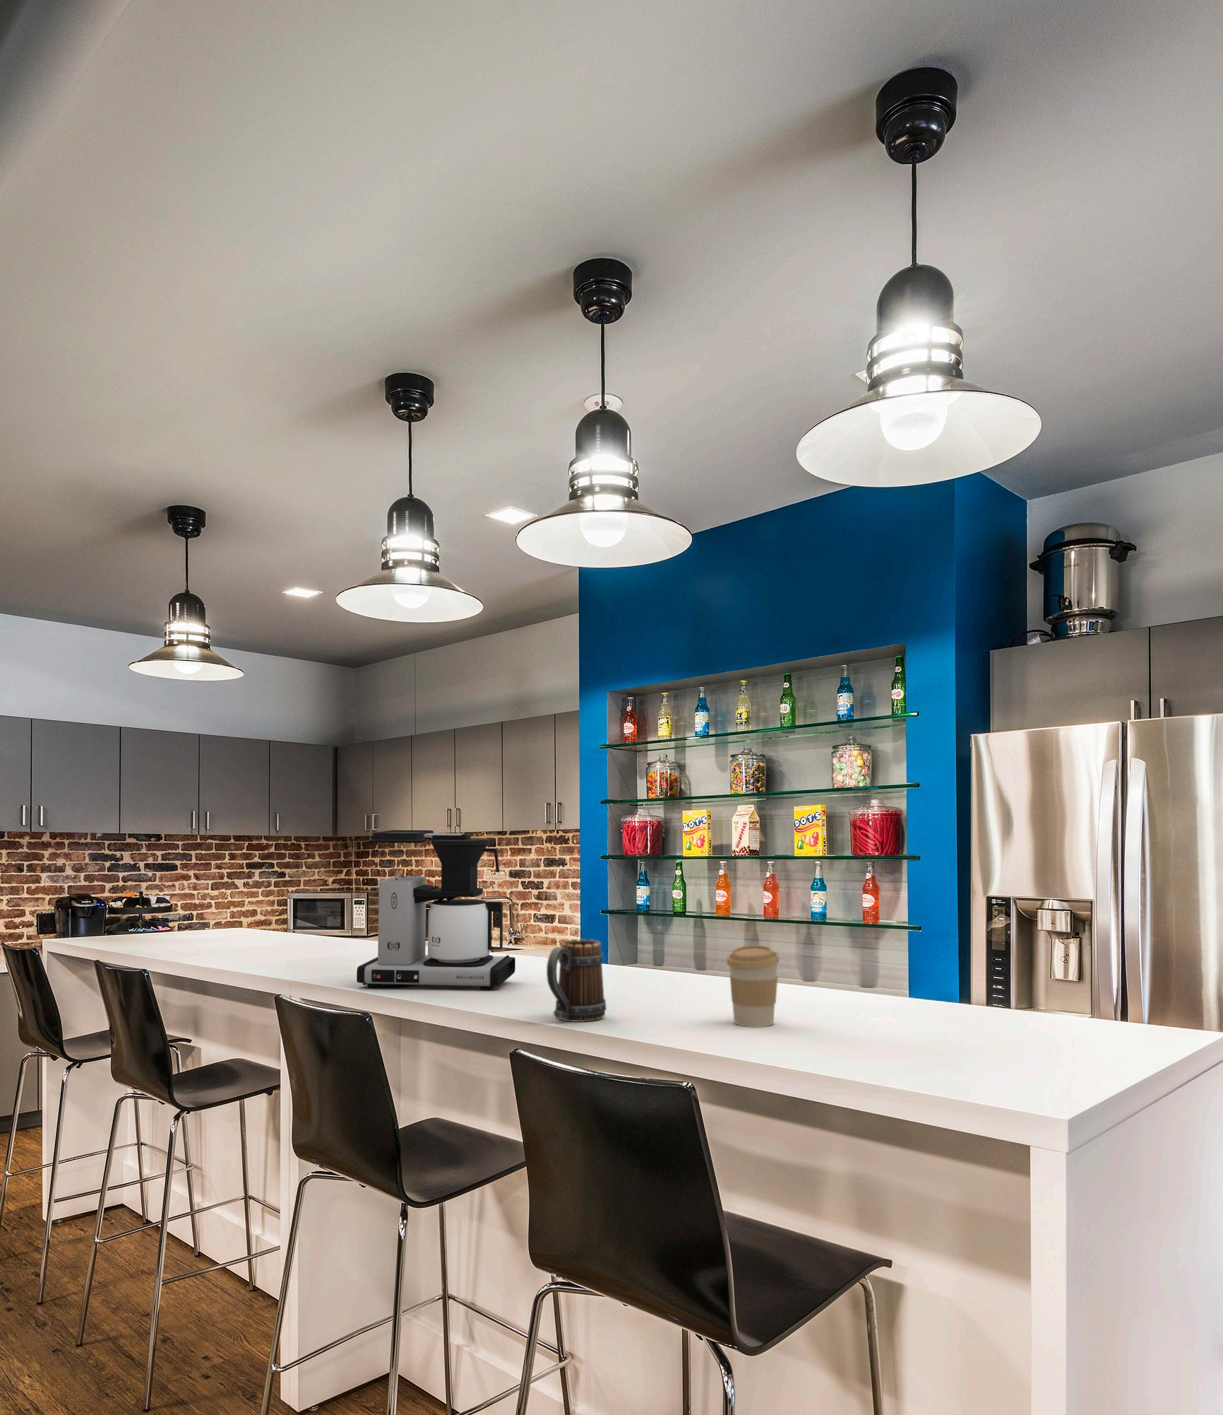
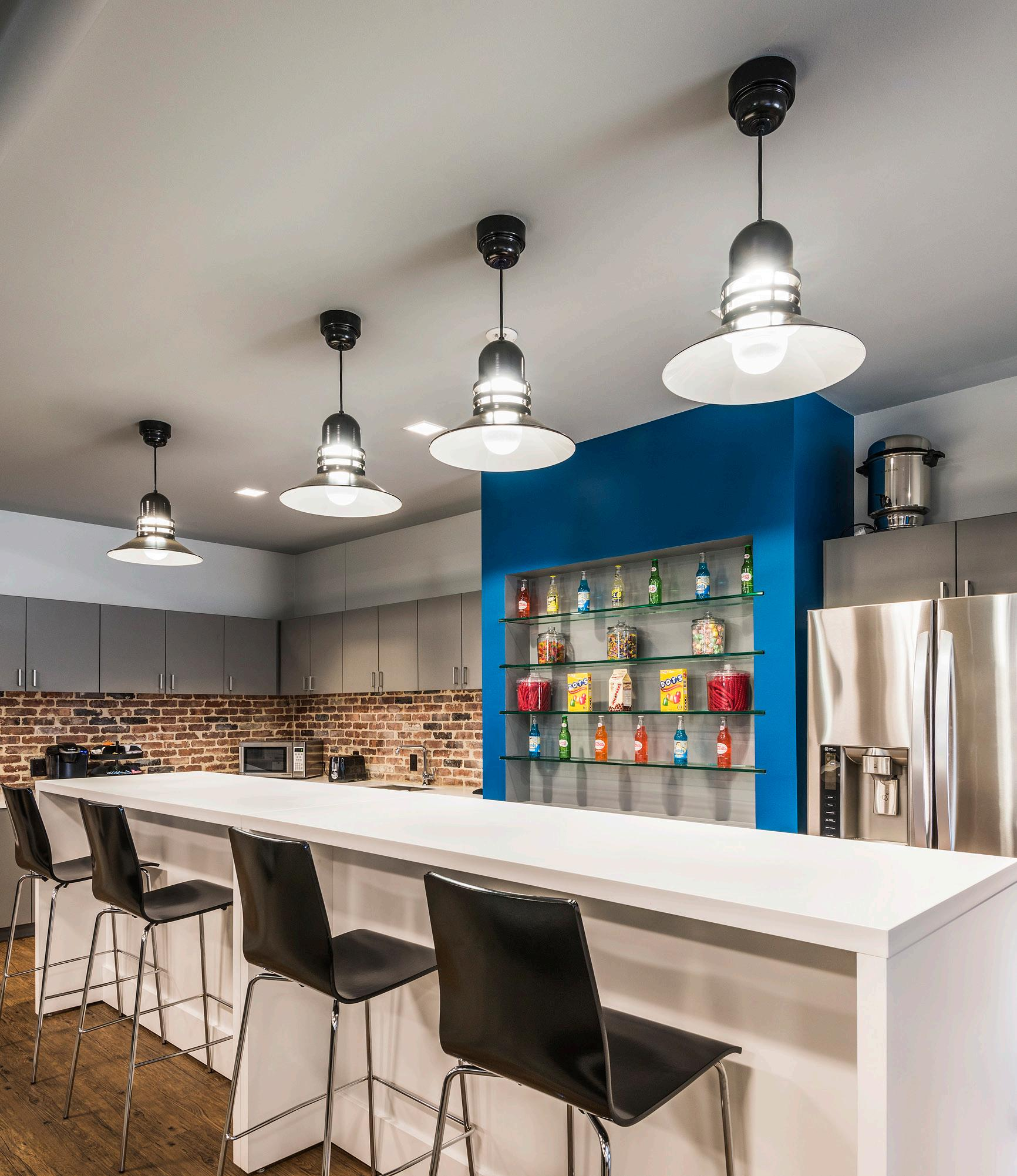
- coffee cup (753, 984)
- mug (574, 981)
- coffee maker (439, 907)
